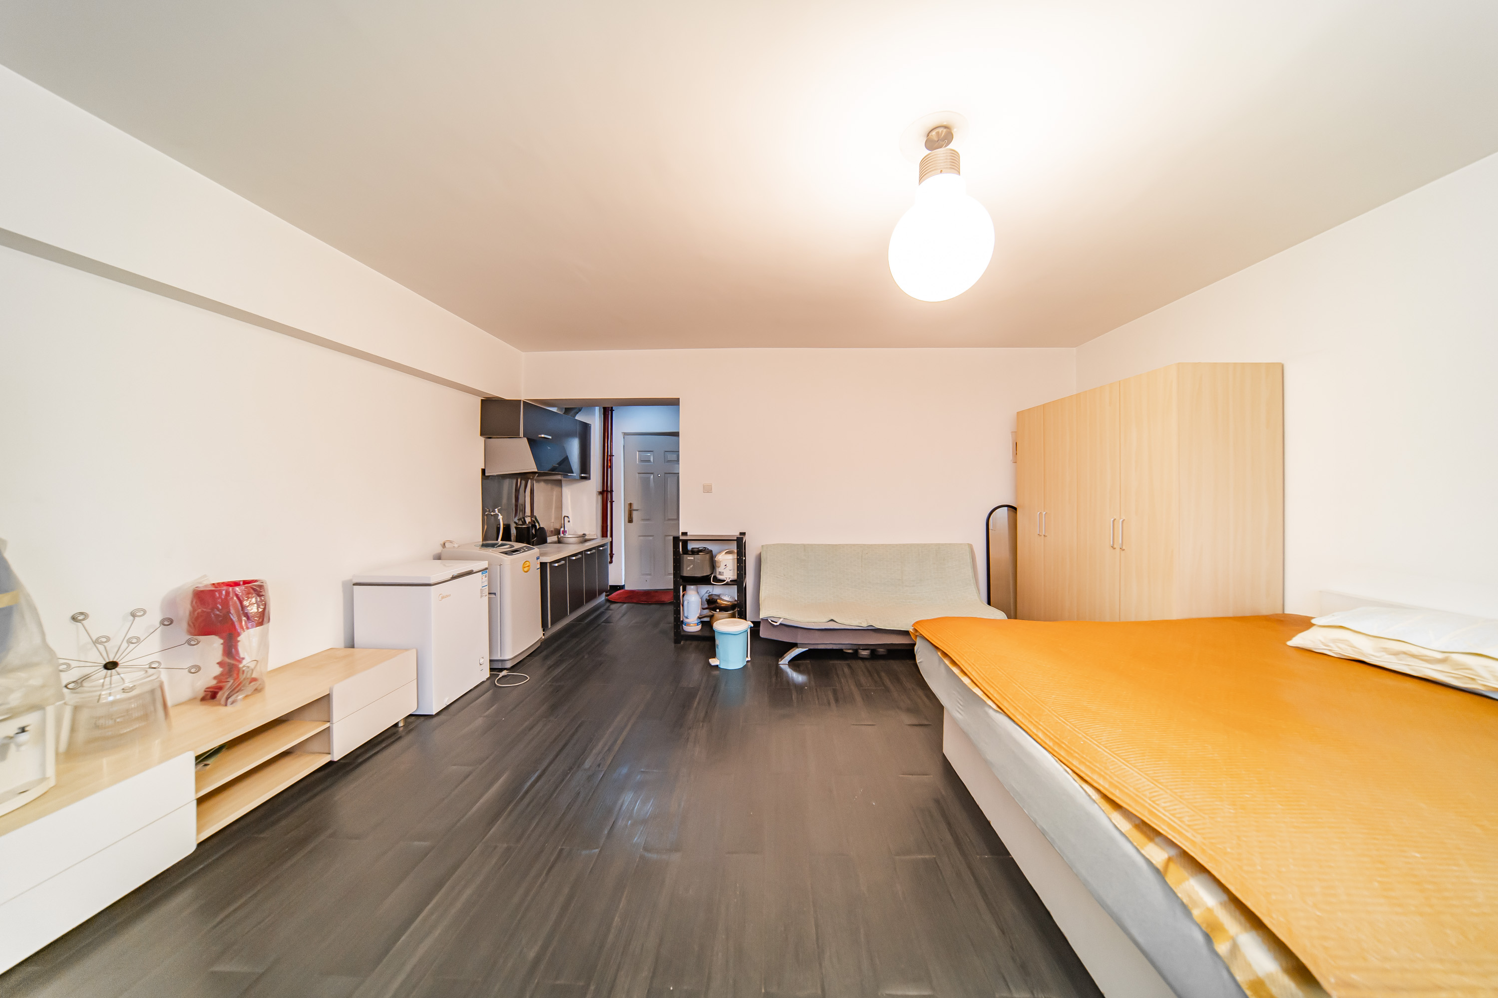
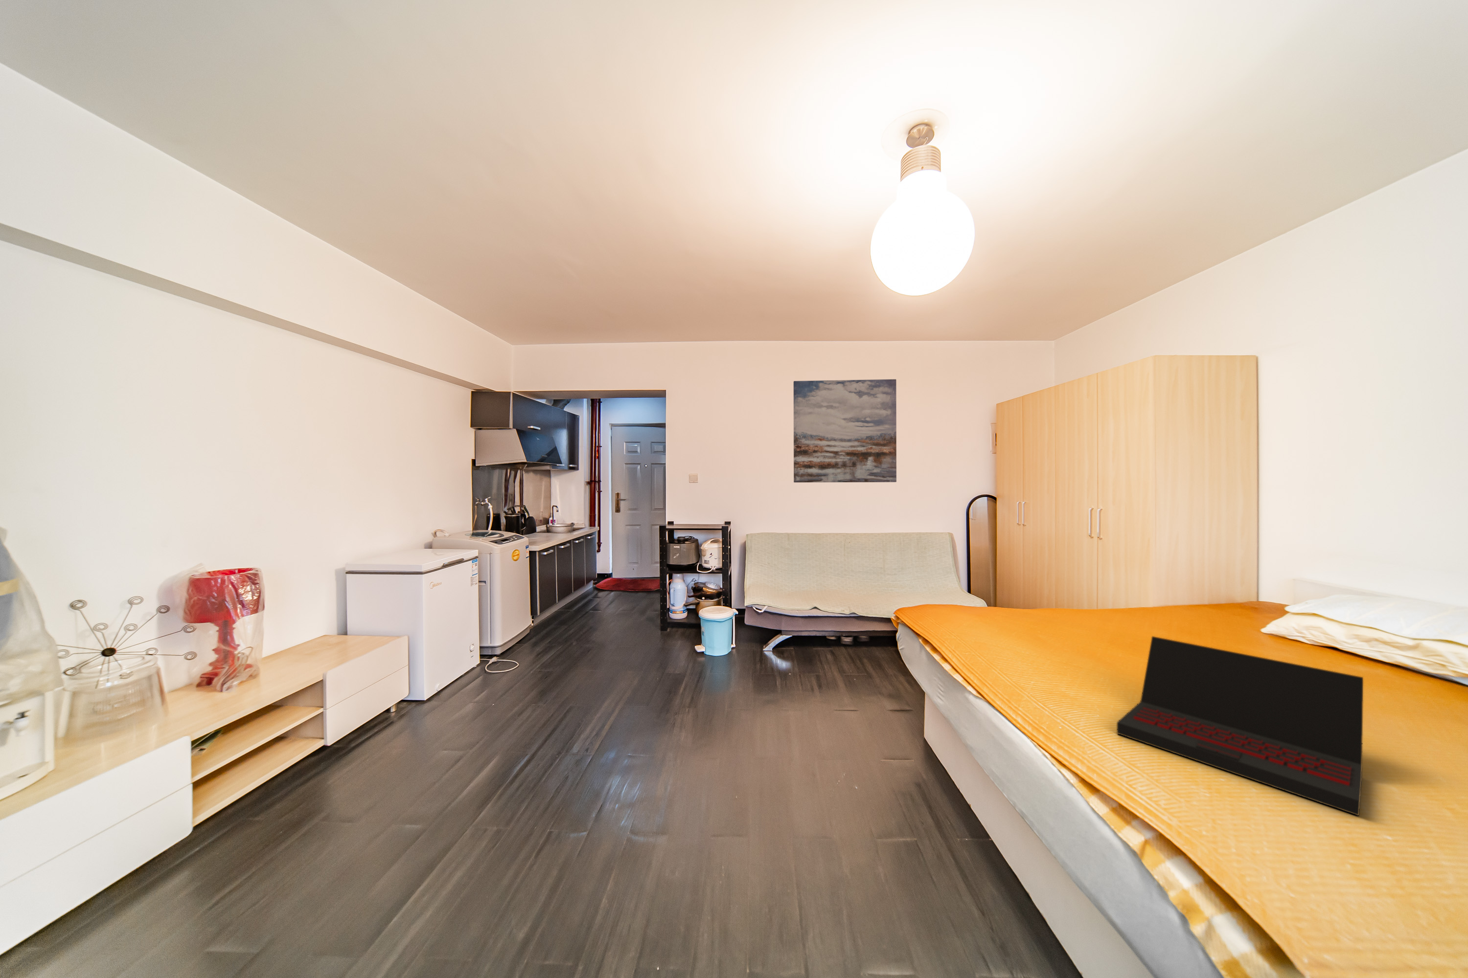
+ laptop (1234, 705)
+ wall art (844, 431)
